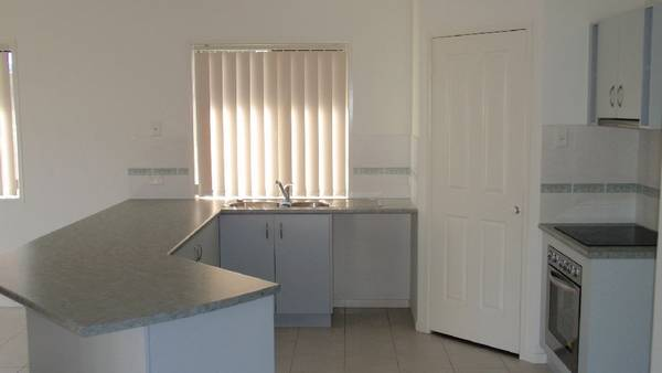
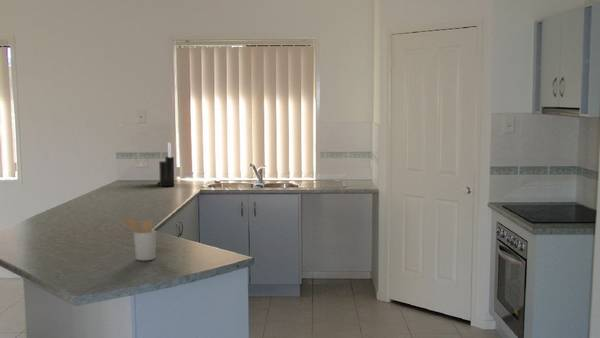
+ utensil holder (140, 238)
+ knife block (165, 164)
